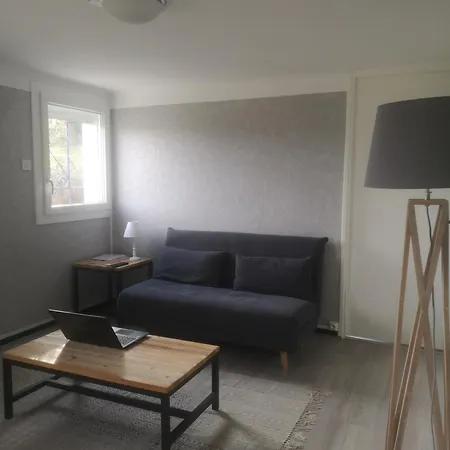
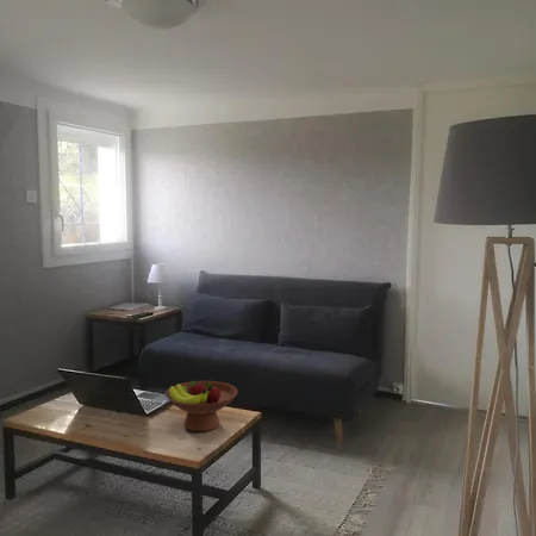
+ fruit bowl (201, 401)
